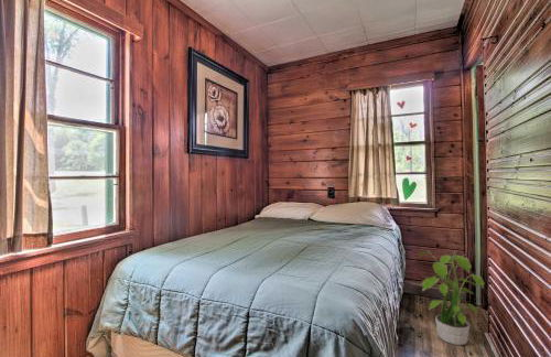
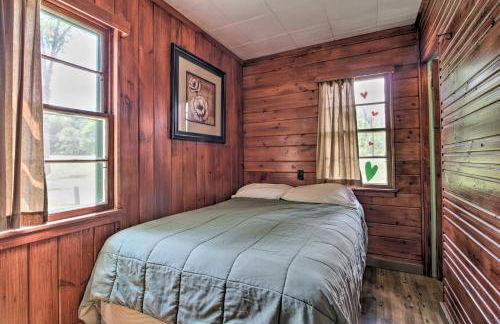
- potted plant (449, 293)
